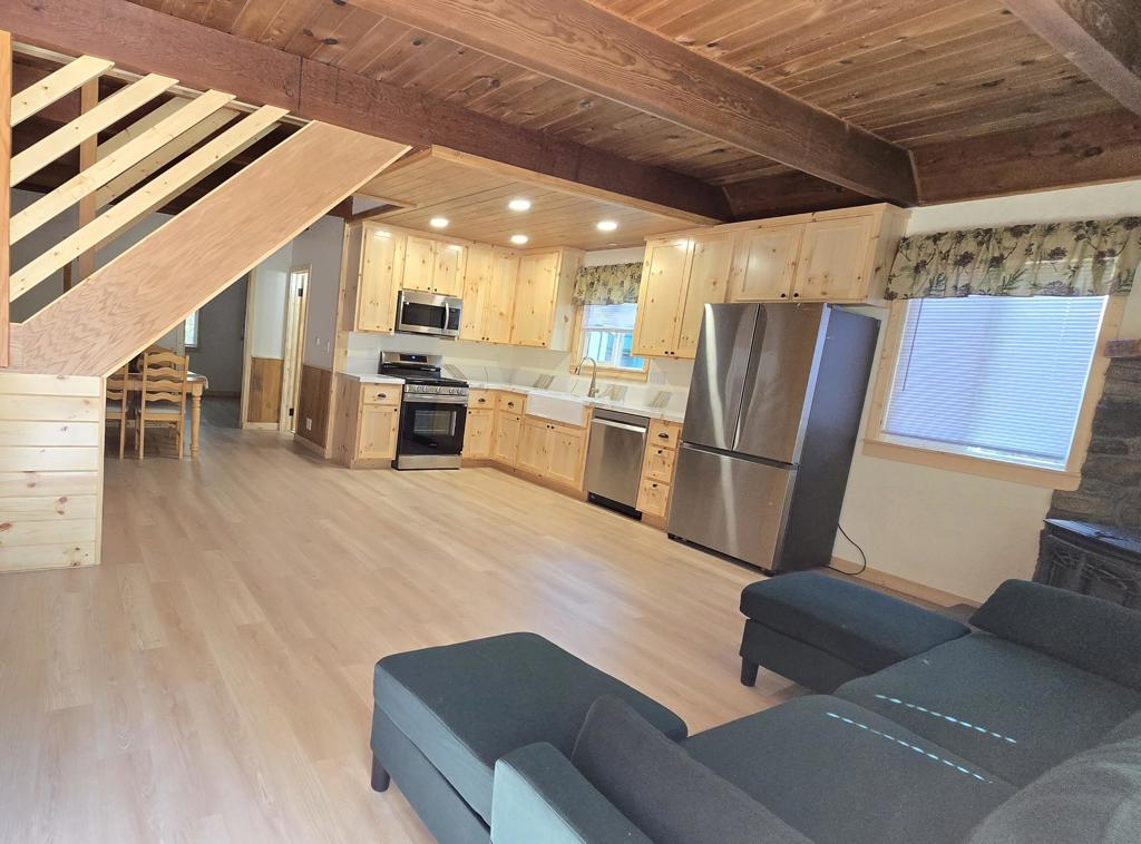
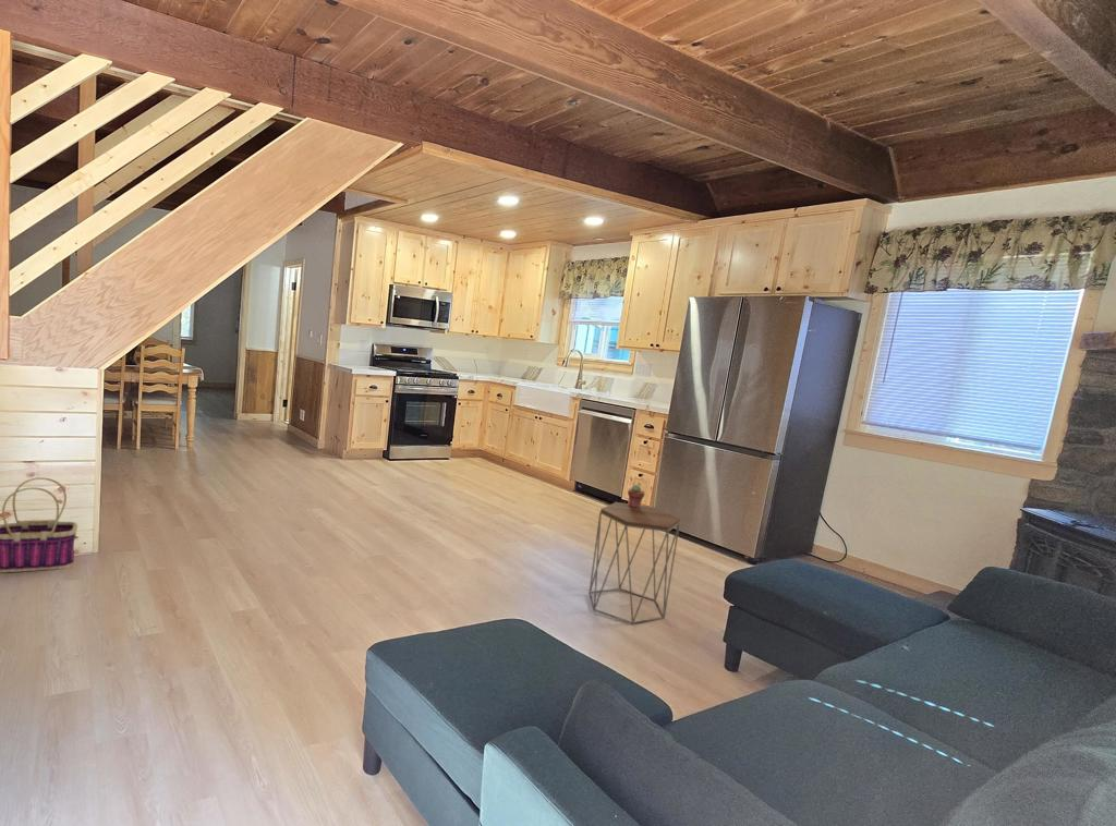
+ side table (632, 558)
+ potted succulent (635, 495)
+ basket (36, 523)
